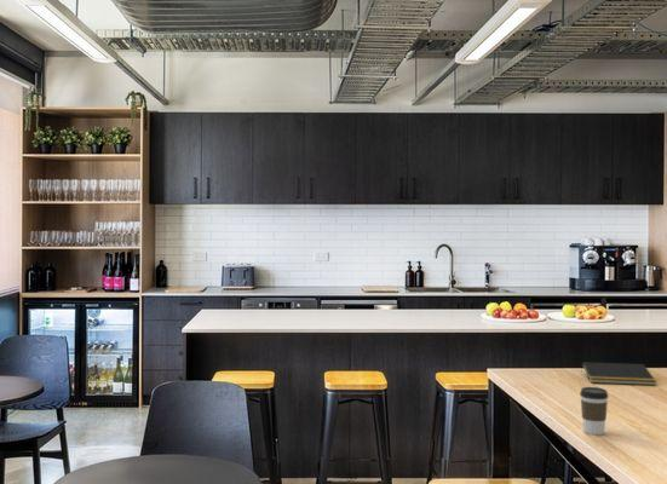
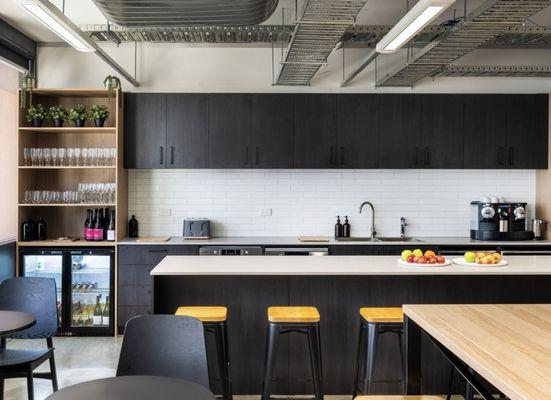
- coffee cup (593, 410)
- notepad (617, 373)
